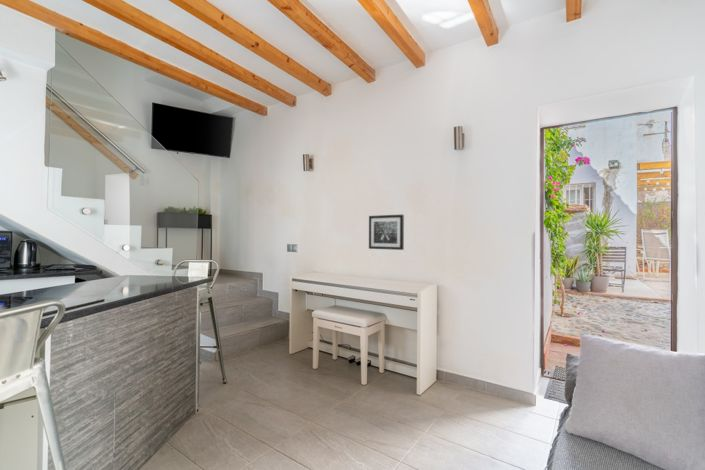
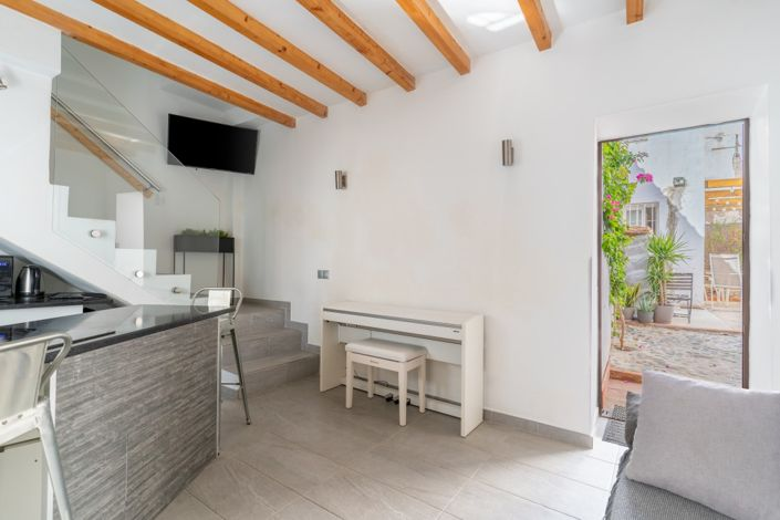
- wall art (385, 232)
